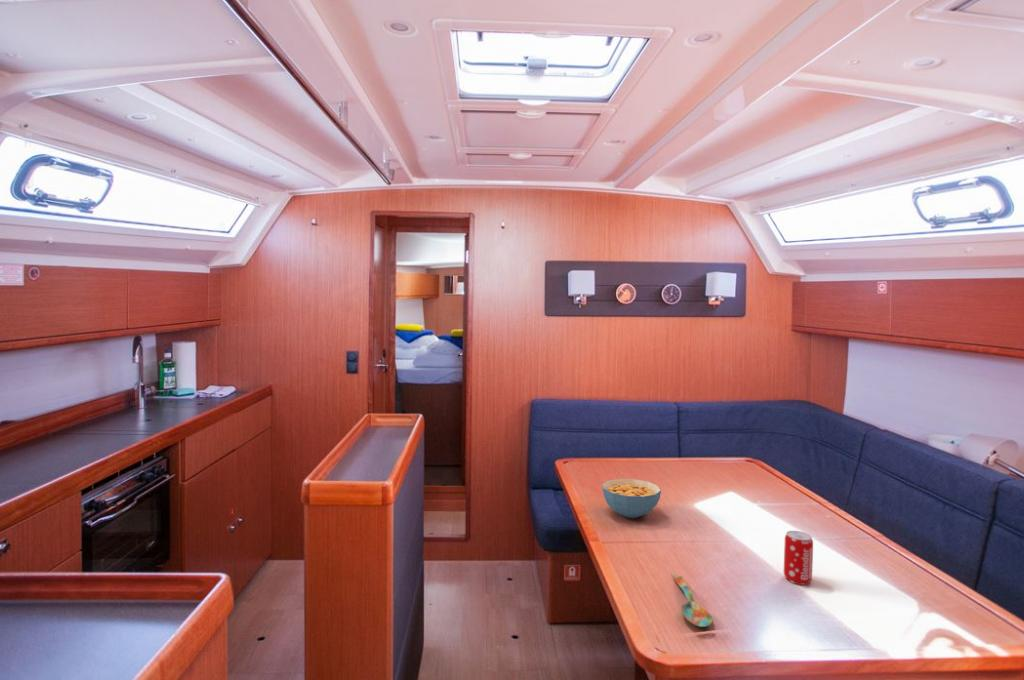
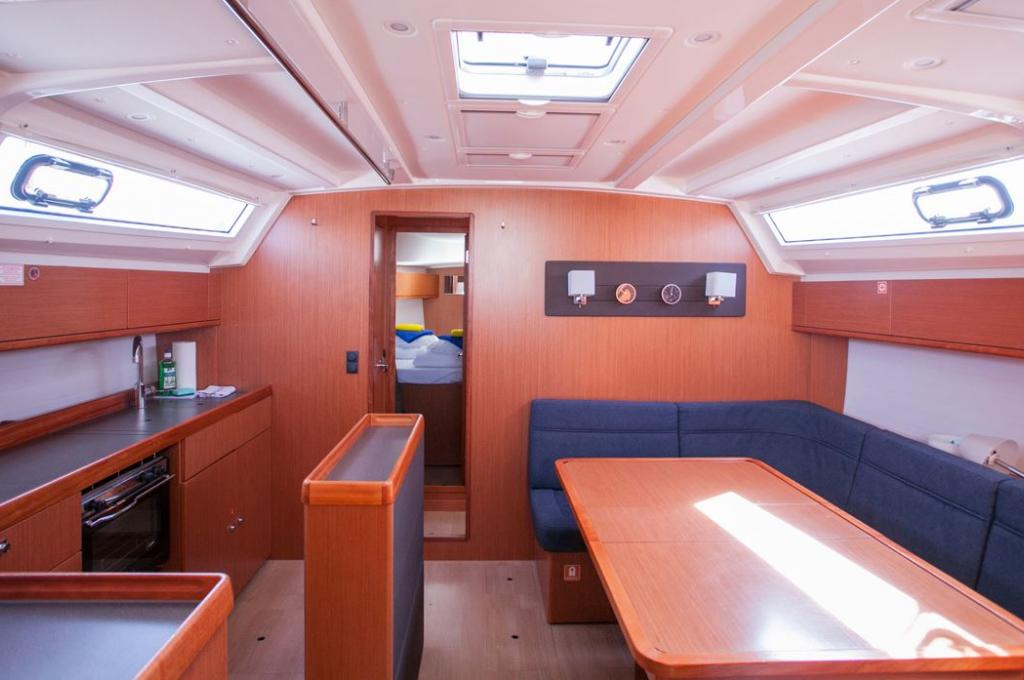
- spoon (687, 596)
- cereal bowl (630, 501)
- beverage can (798, 557)
